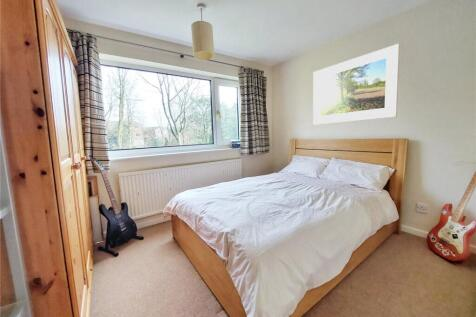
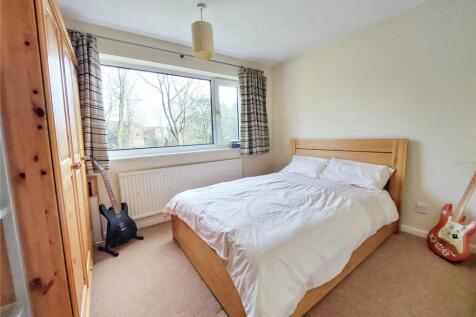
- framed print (348, 91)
